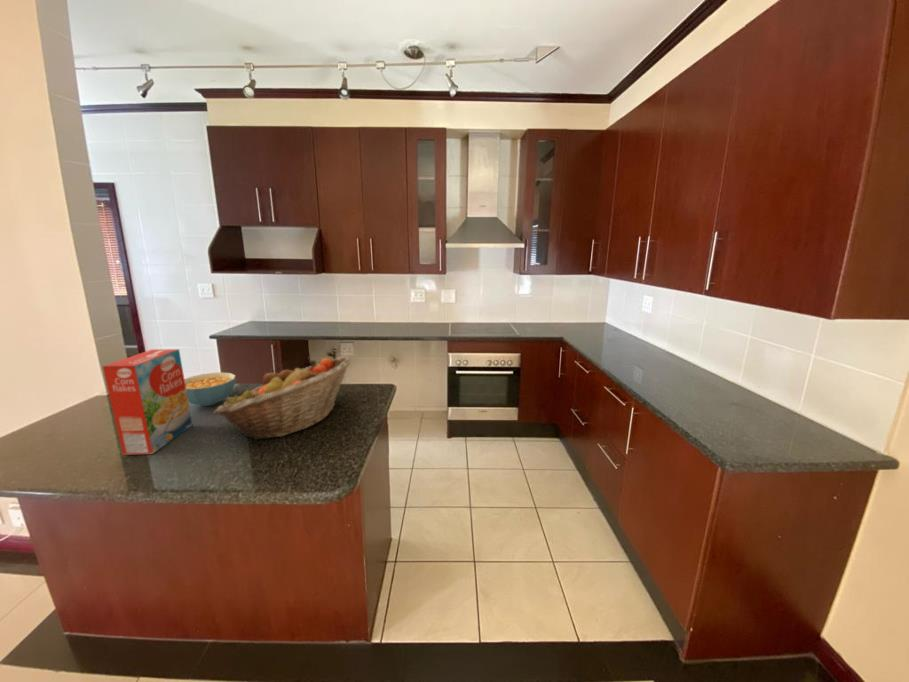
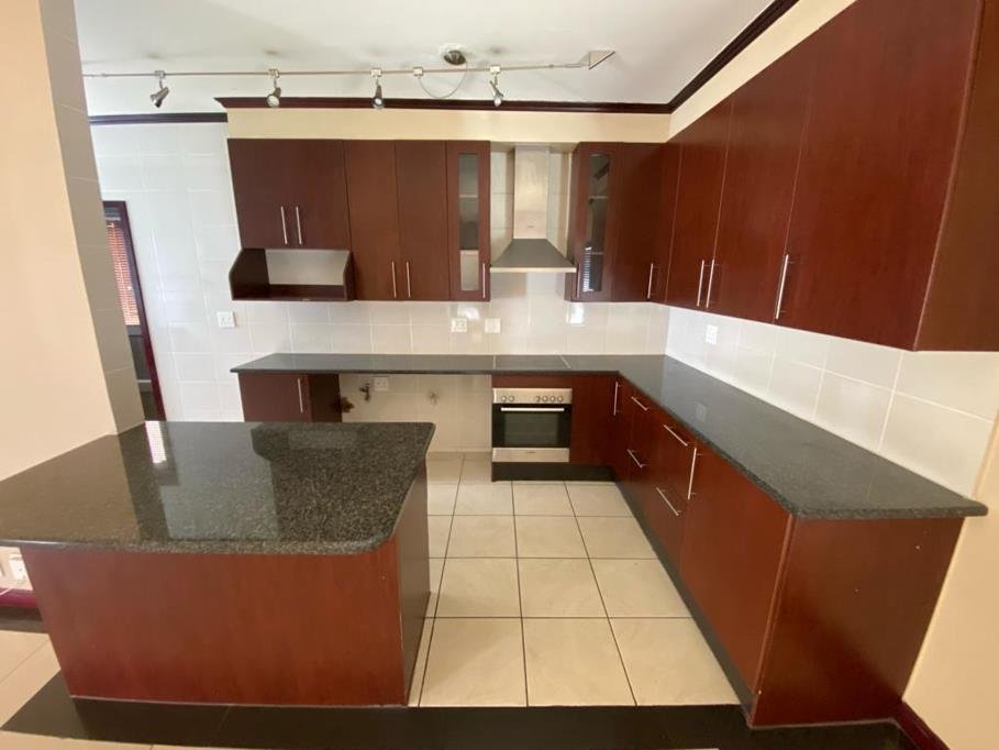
- cereal box (152, 399)
- cereal bowl (208, 391)
- fruit basket (291, 391)
